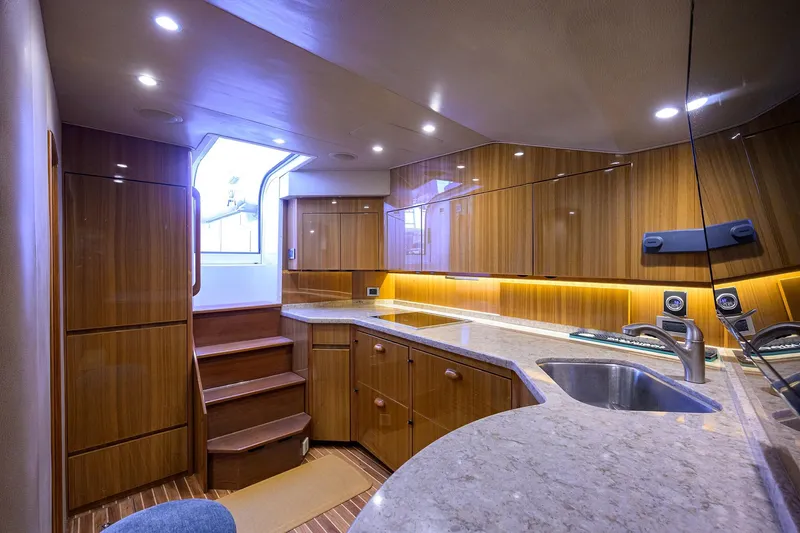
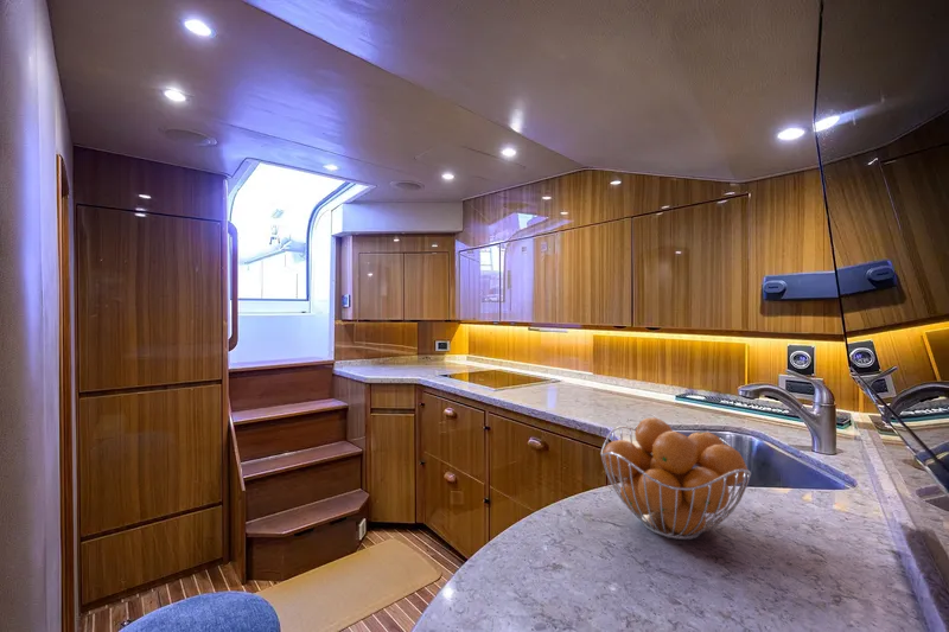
+ fruit basket (669, 474)
